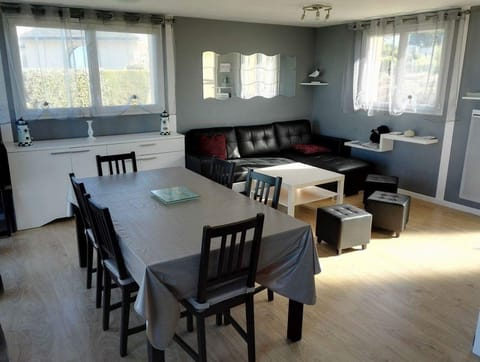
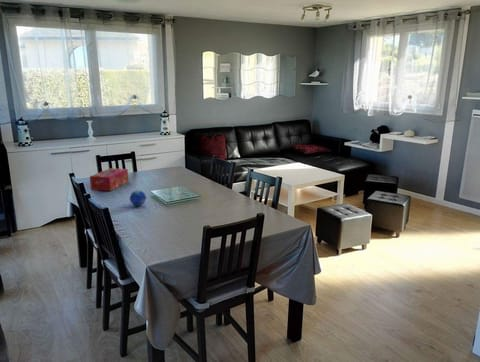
+ tissue box (109, 179)
+ decorative orb (137, 198)
